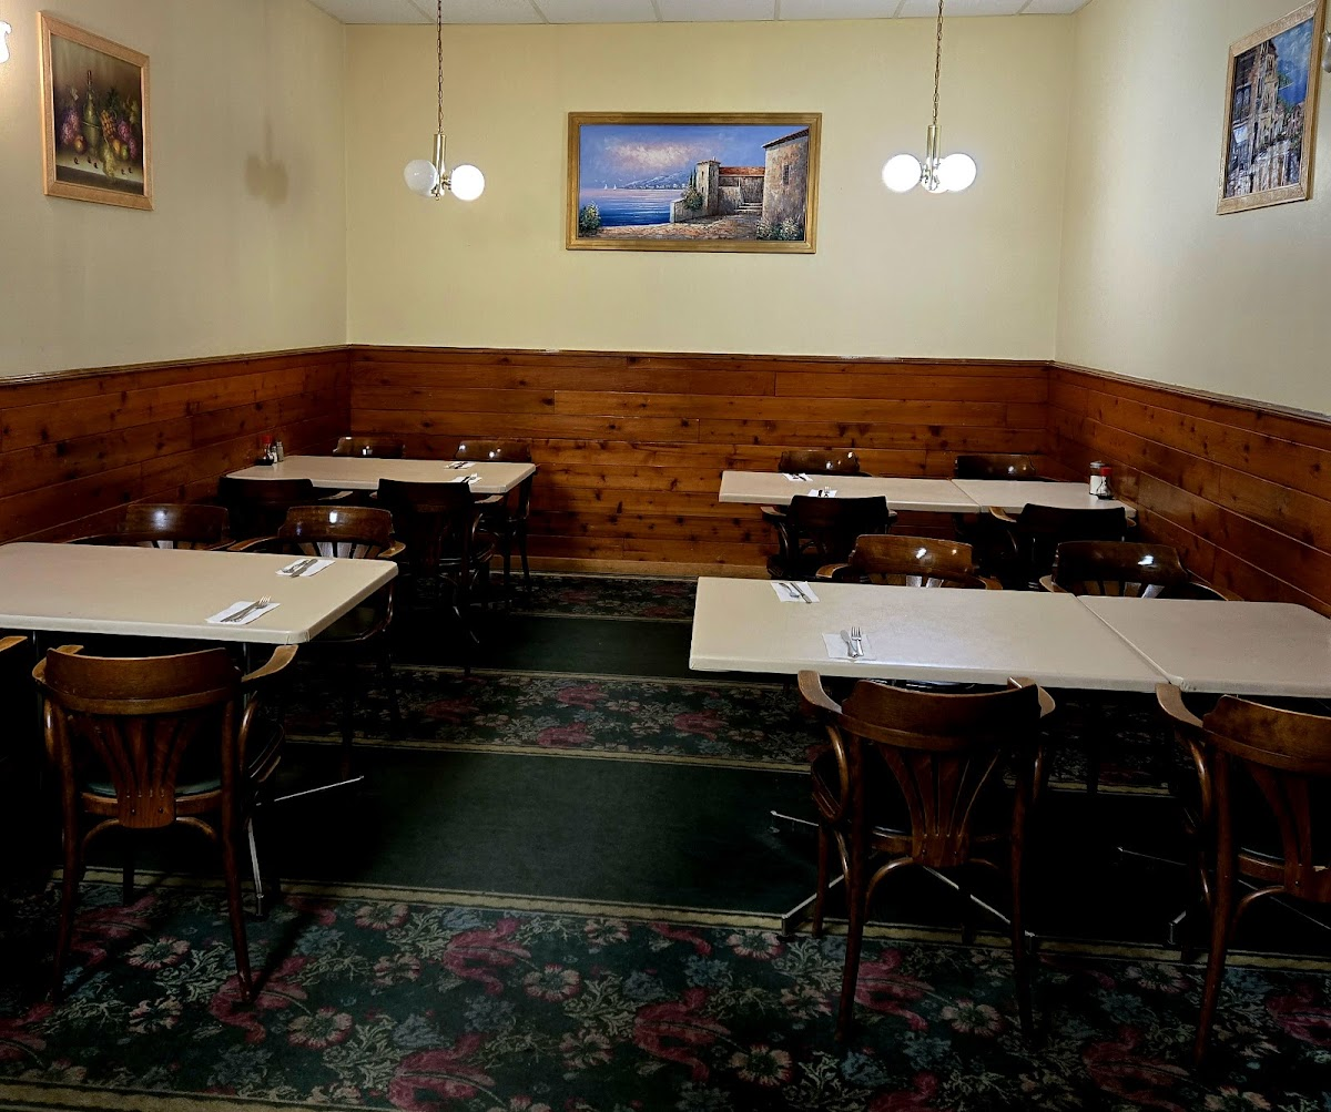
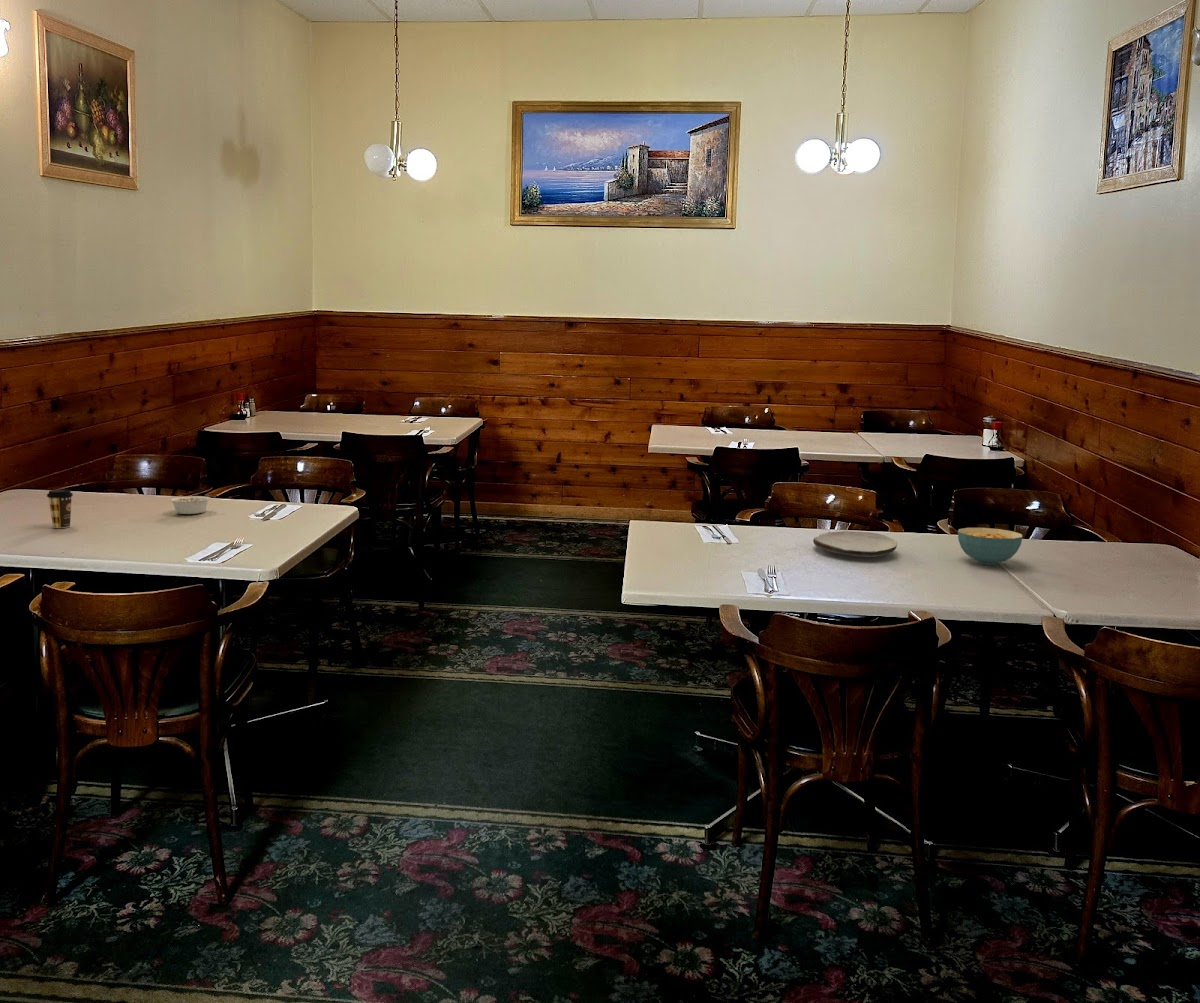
+ plate (855, 544)
+ cereal bowl (988, 547)
+ coffee cup (60, 508)
+ legume (192, 504)
